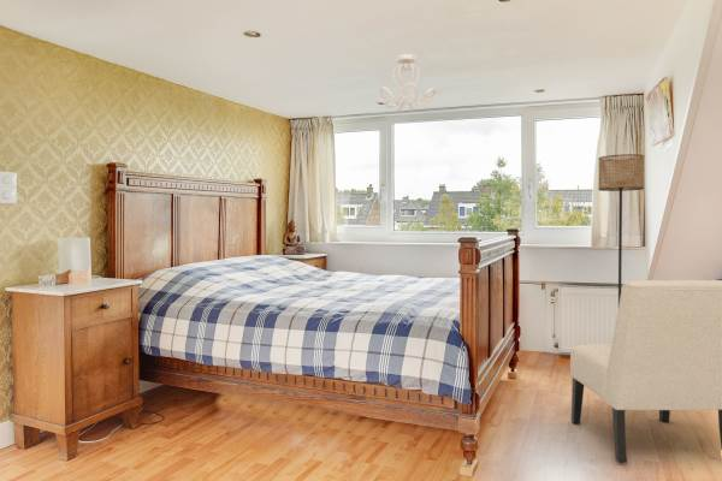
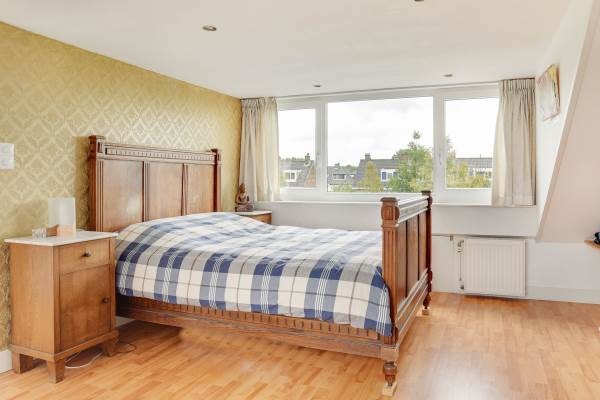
- ceiling light fixture (408, 83)
- chair (651, 360)
- floor lamp (620, 262)
